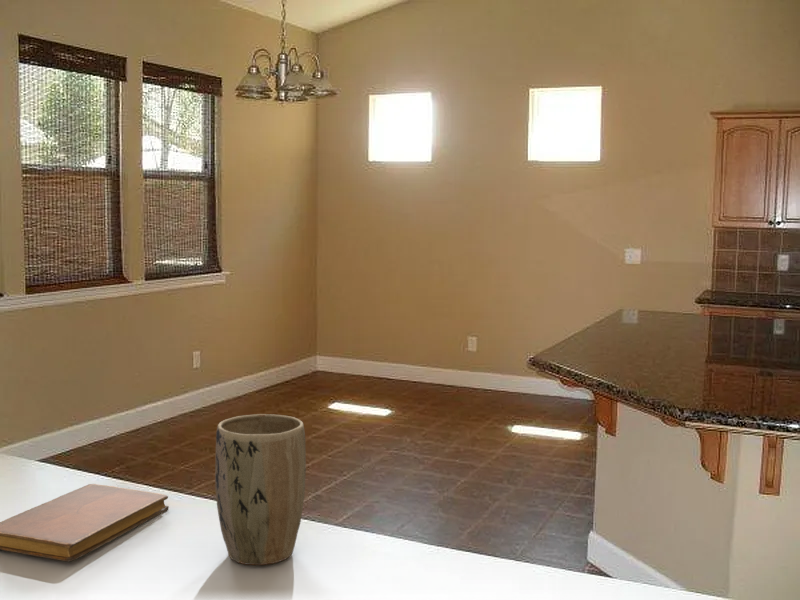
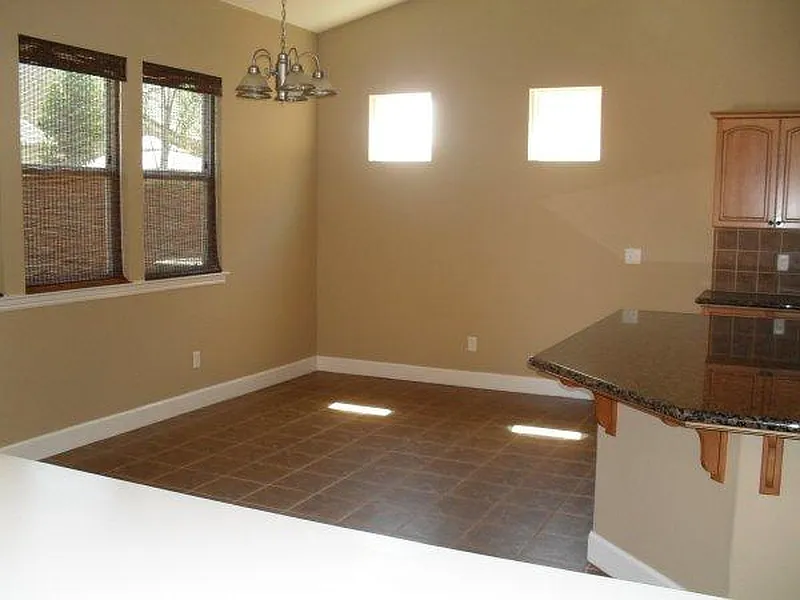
- notebook (80, 518)
- plant pot (260, 488)
